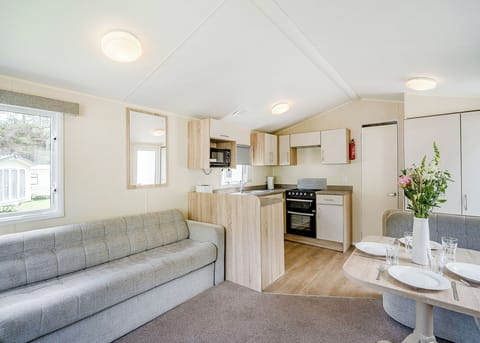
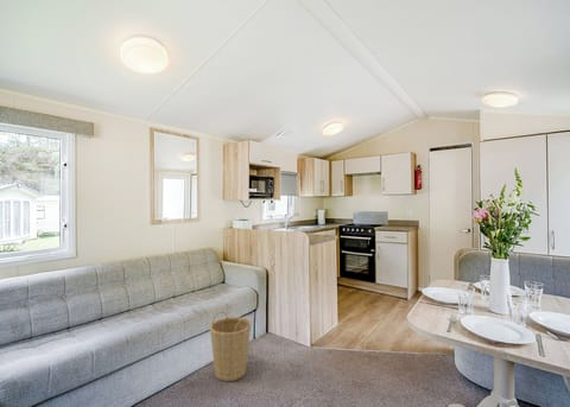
+ basket (230, 343)
